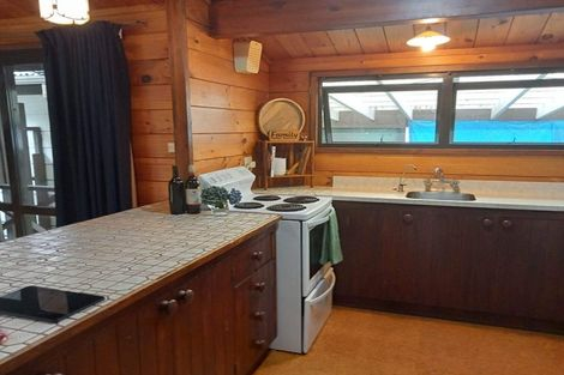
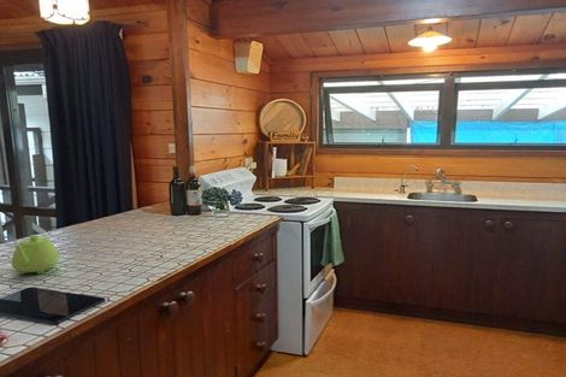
+ teapot (34, 253)
